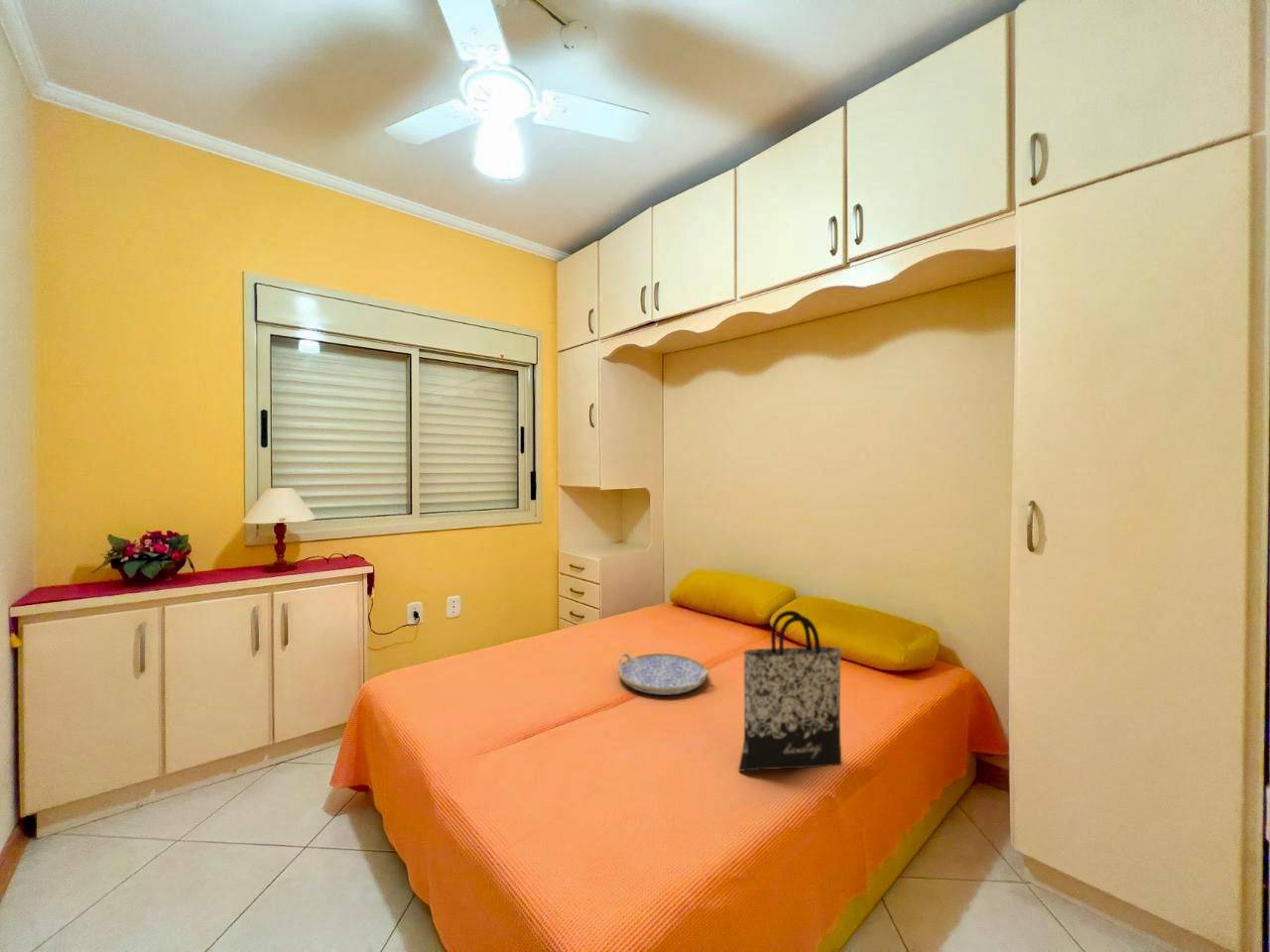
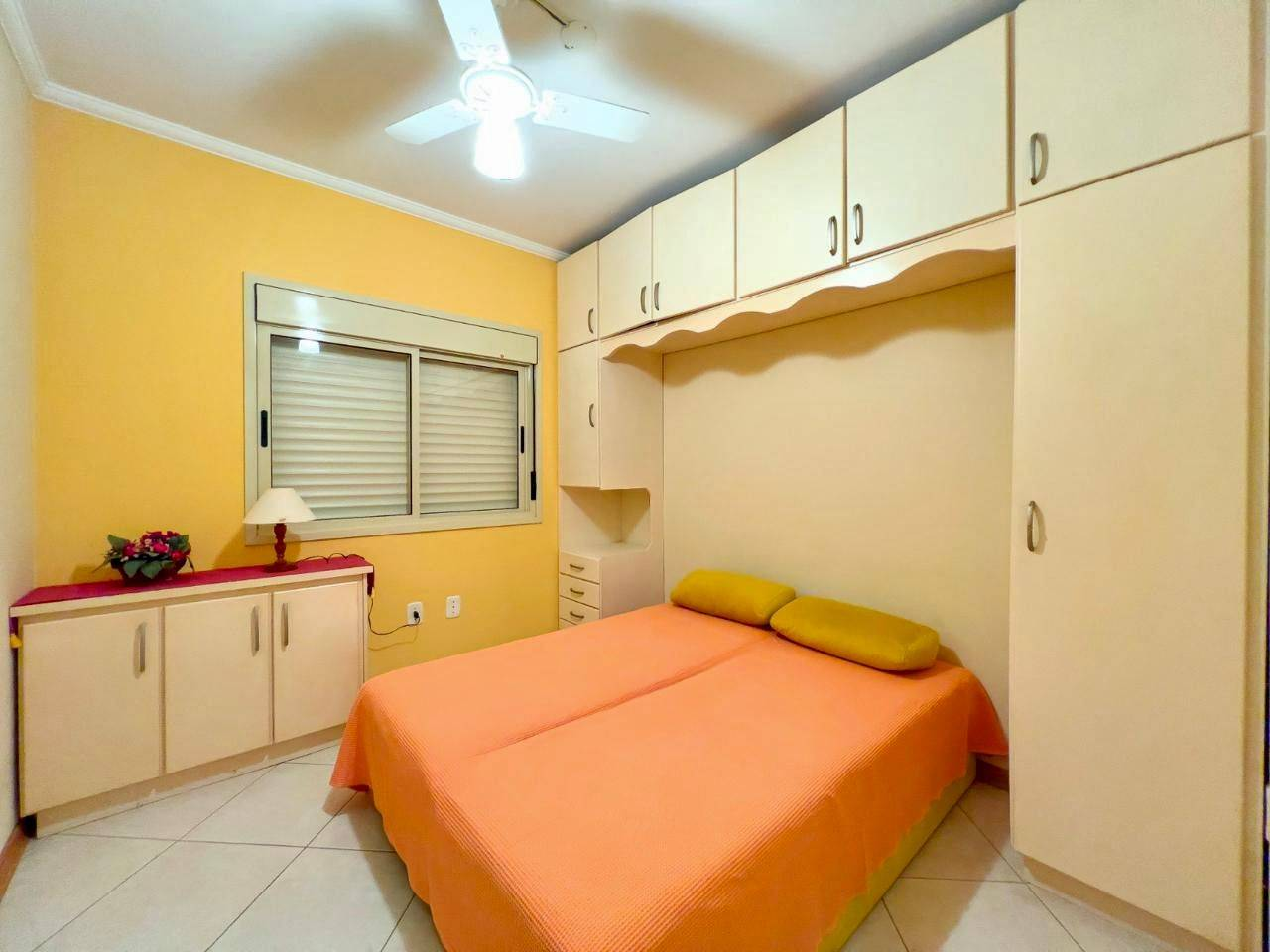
- serving tray (662, 671)
- tote bag (791, 689)
